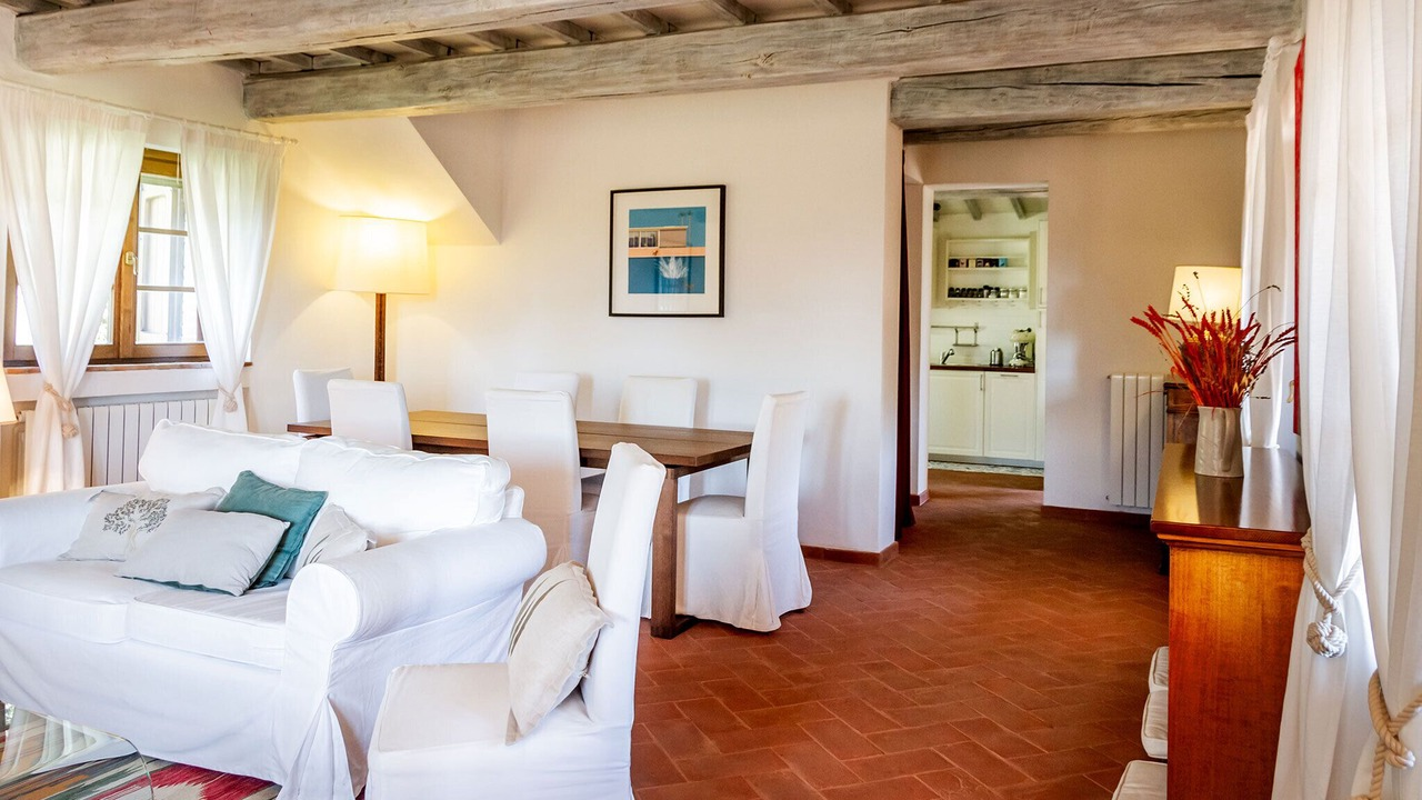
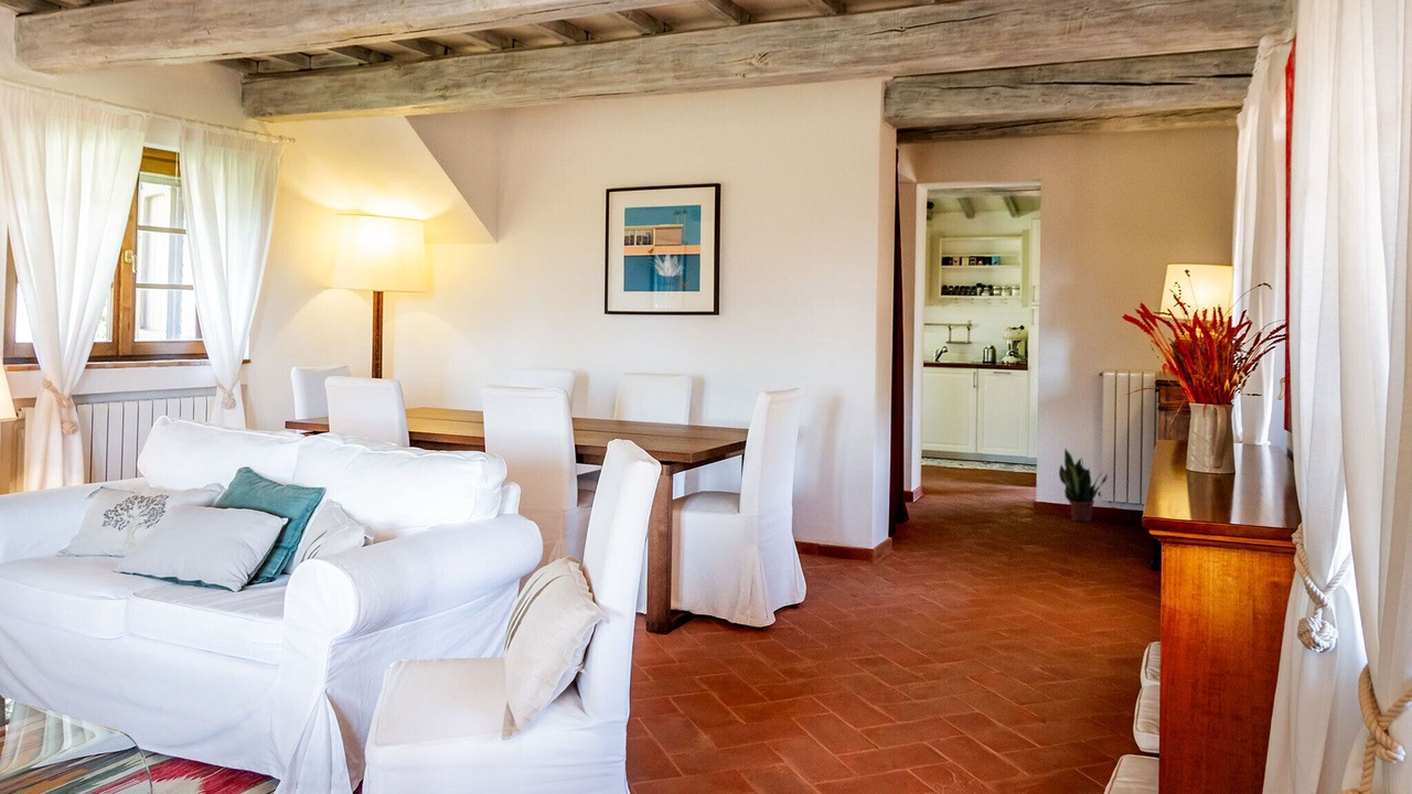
+ potted plant (1082, 484)
